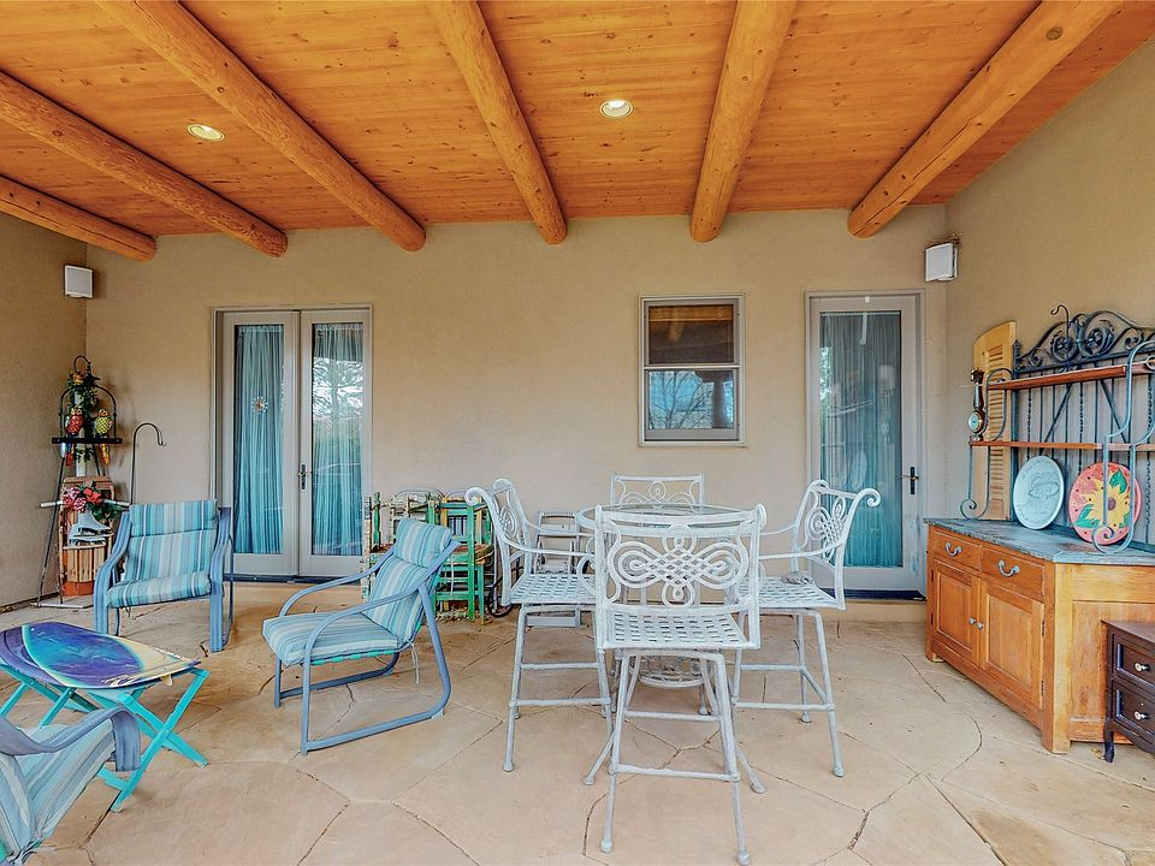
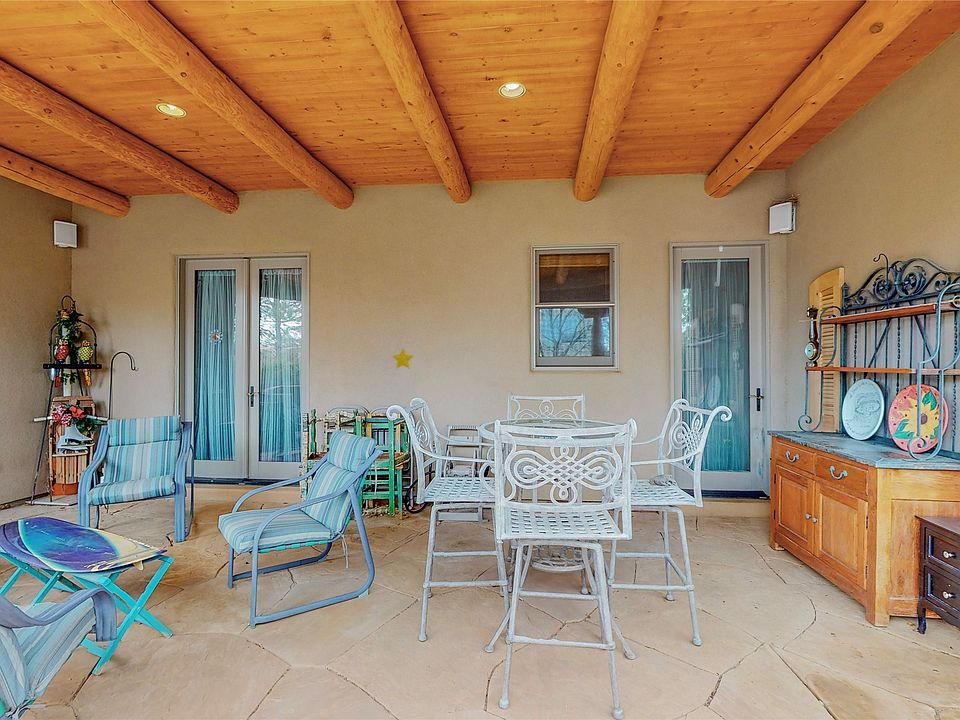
+ decorative star (402, 358)
